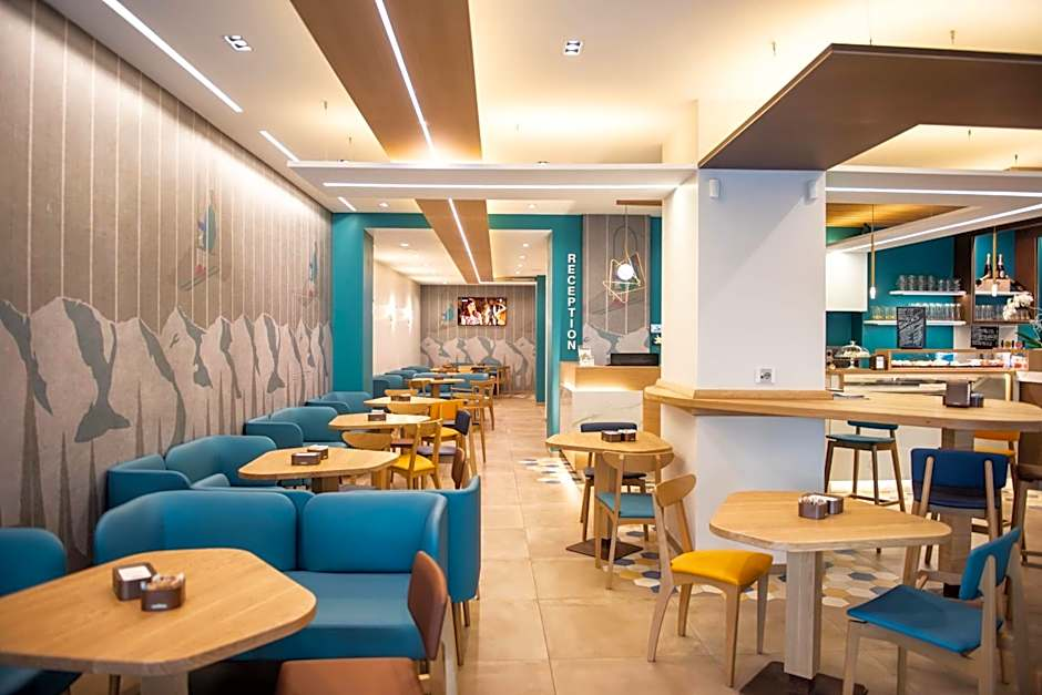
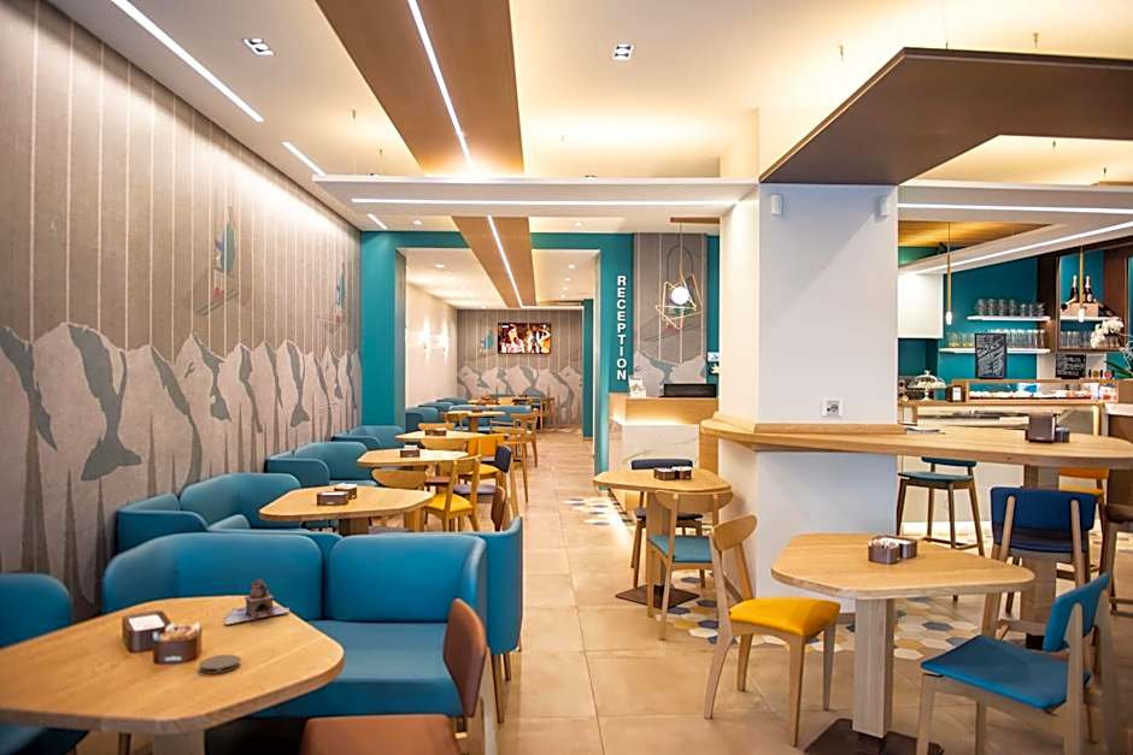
+ teapot (258, 596)
+ coaster (219, 663)
